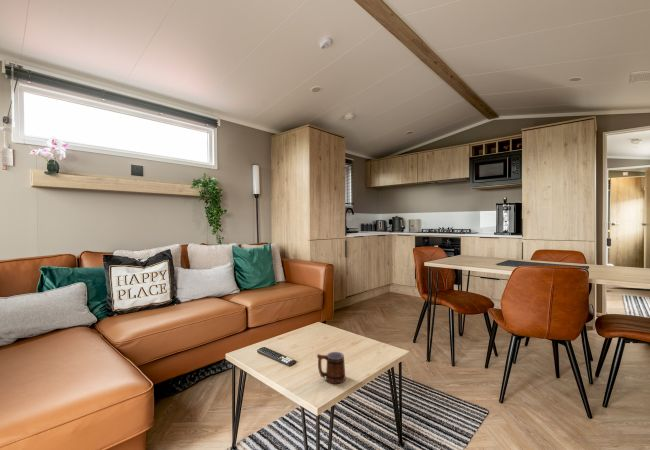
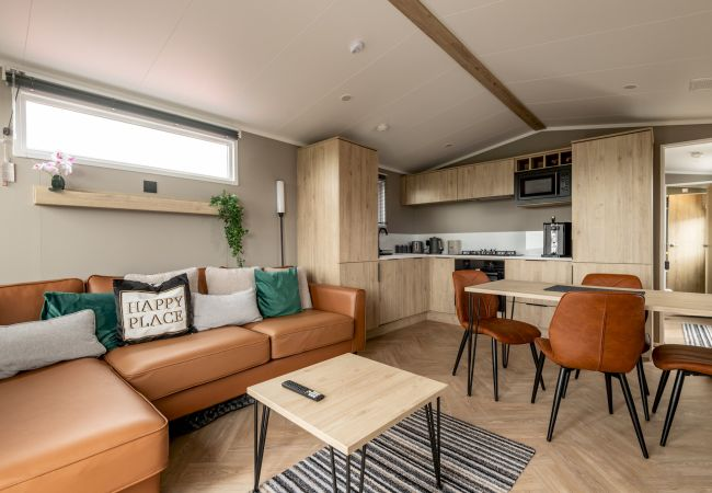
- mug (331, 366)
